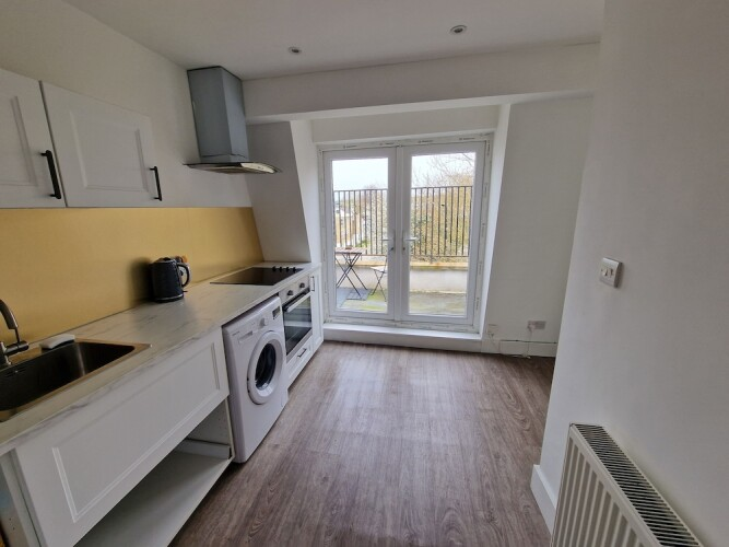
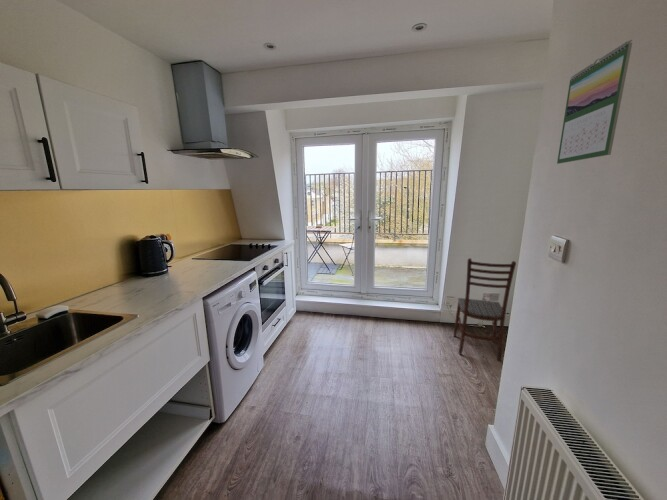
+ dining chair (481, 303)
+ calendar (588, 111)
